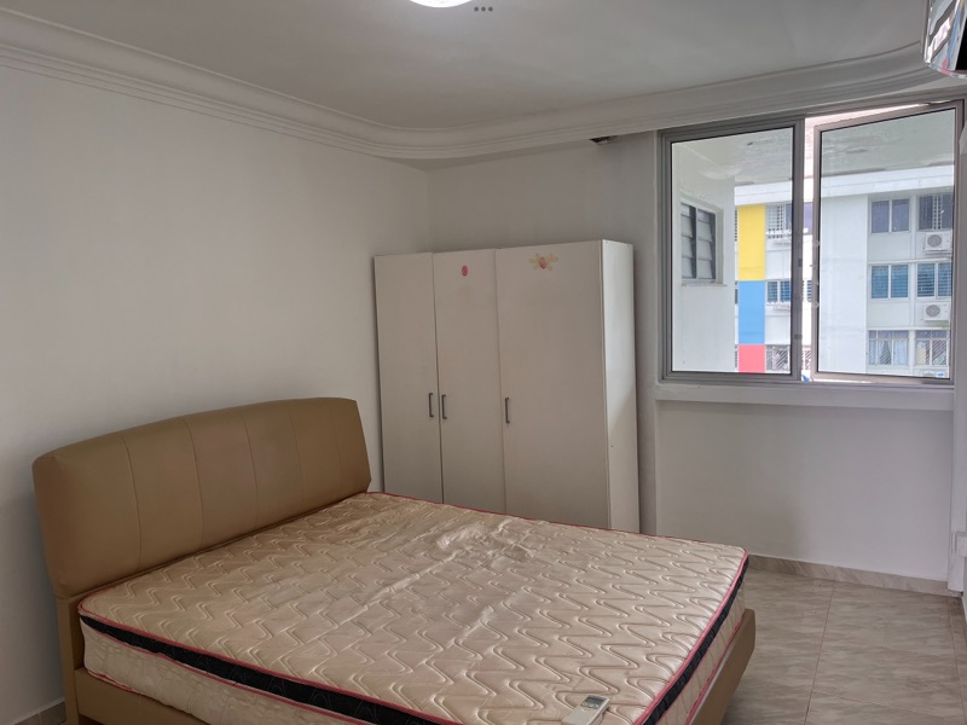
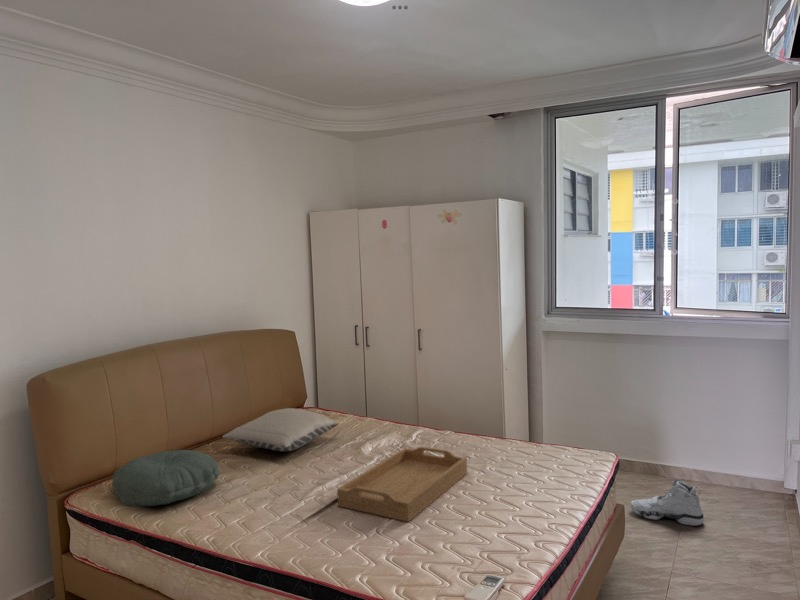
+ sneaker (666, 499)
+ pillow (164, 475)
+ serving tray (406, 477)
+ pillow (281, 430)
